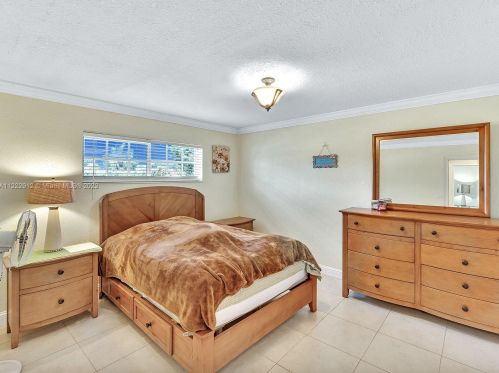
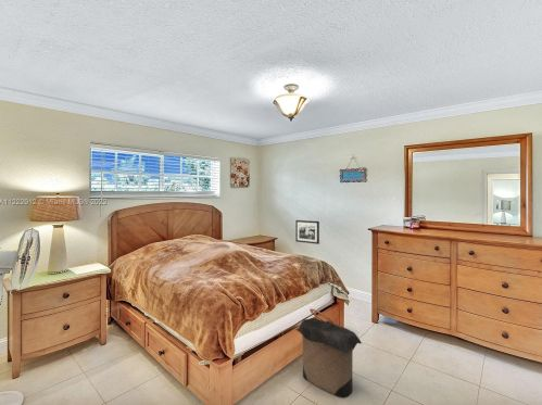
+ picture frame (306, 231)
+ laundry hamper (328, 345)
